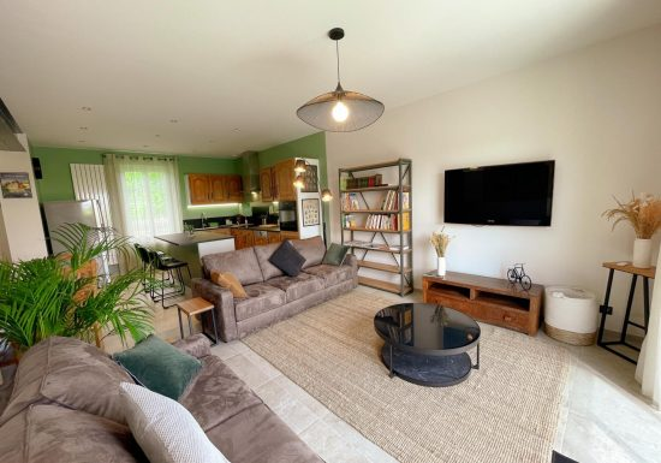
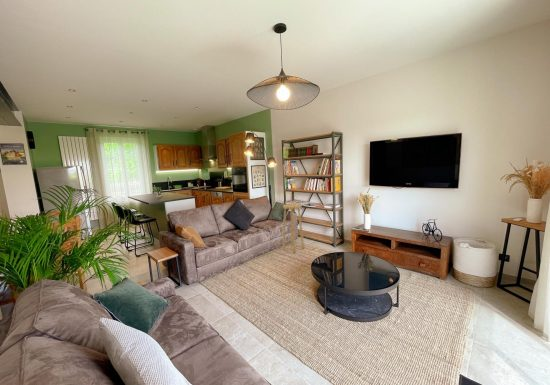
+ stool (292, 227)
